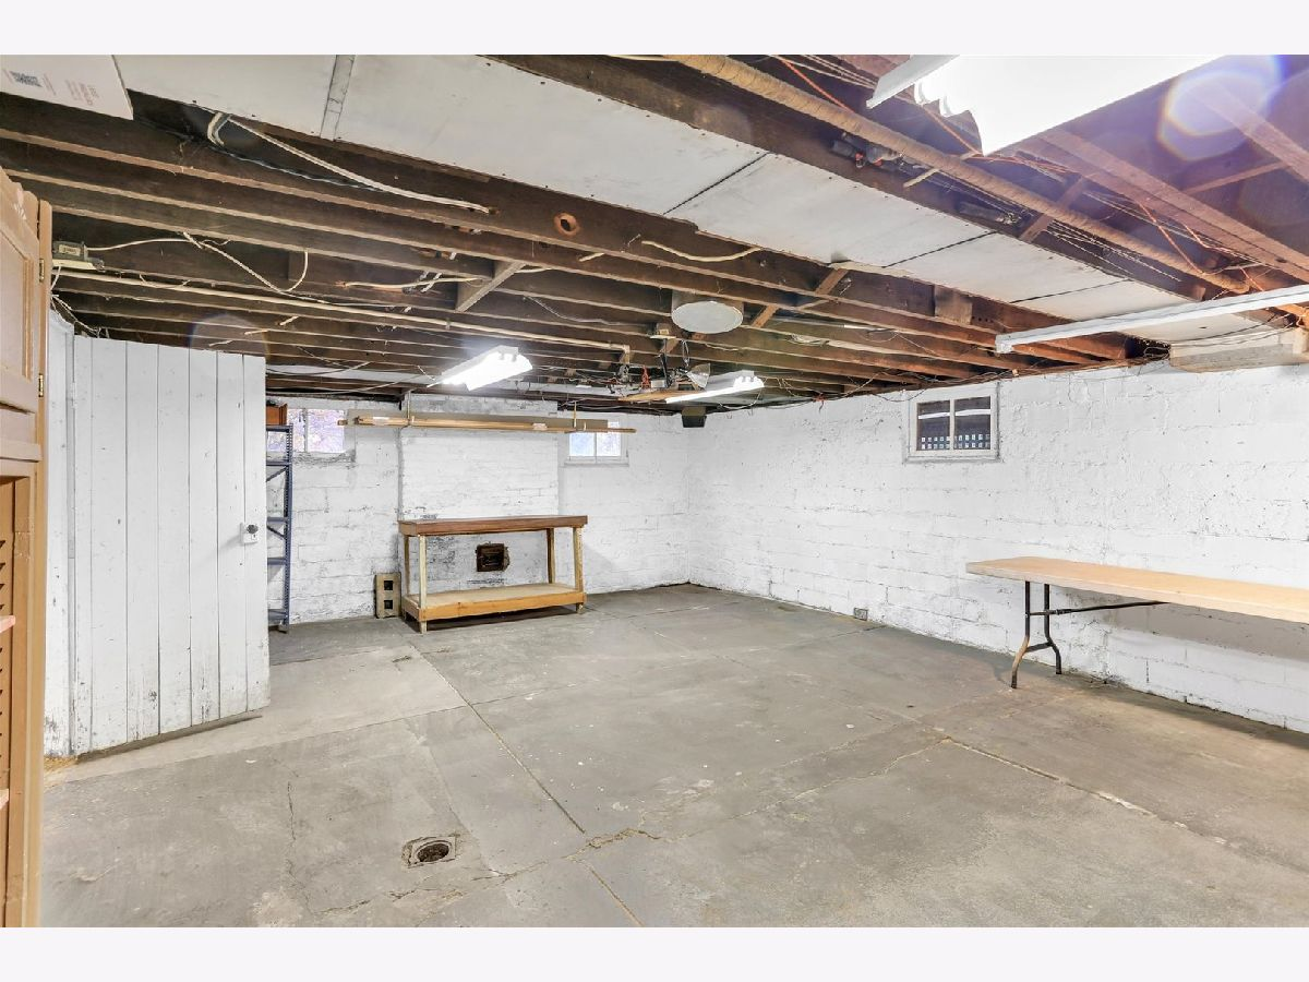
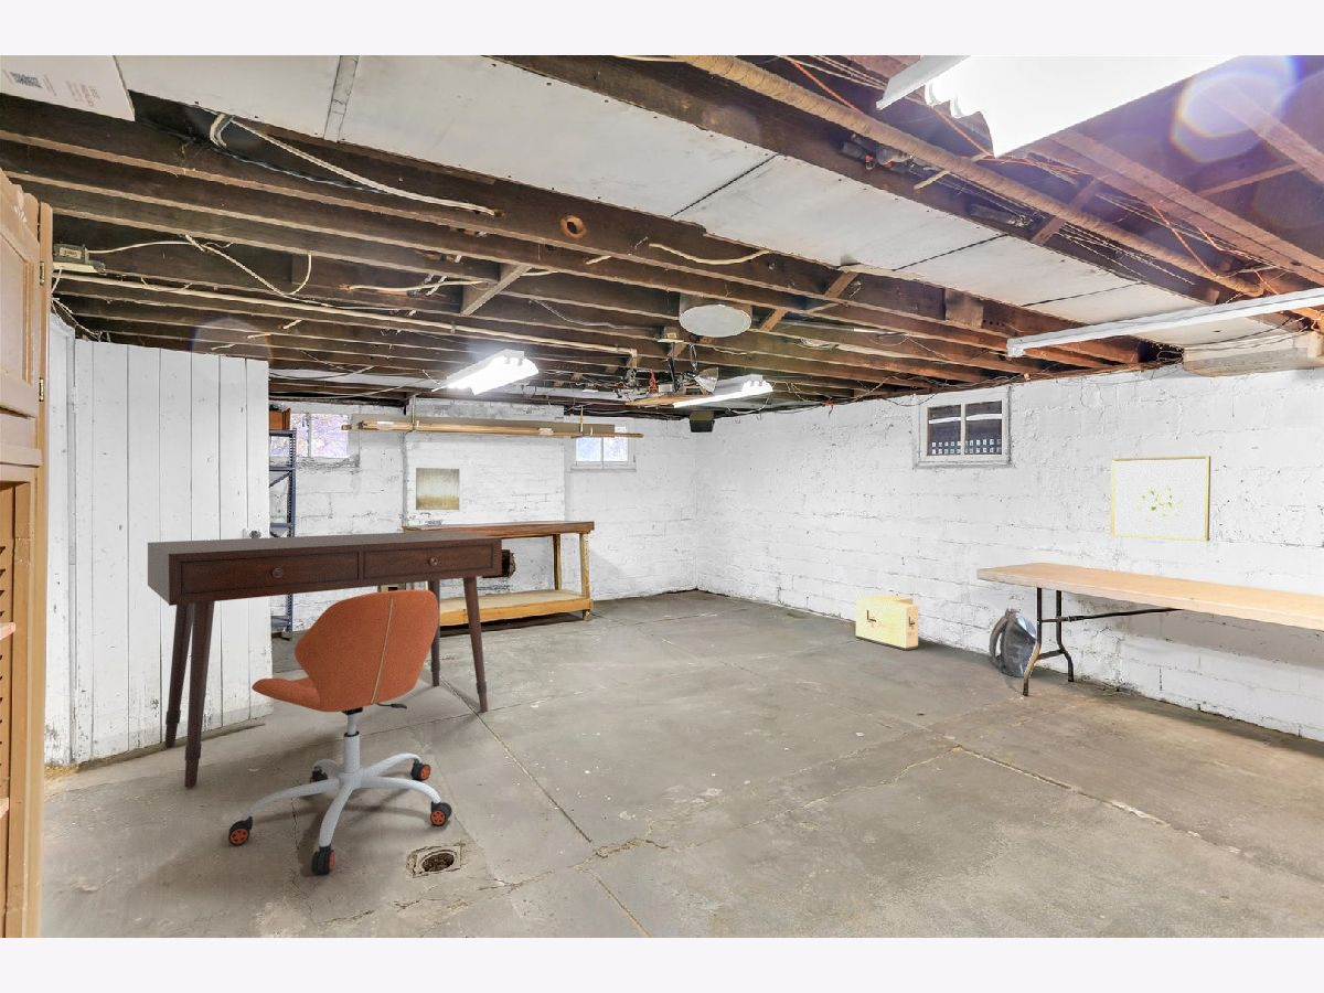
+ desk (337, 589)
+ wall art (1157, 498)
+ office chair (354, 701)
+ backpack (1012, 639)
+ wall art (438, 489)
+ cardboard box (896, 620)
